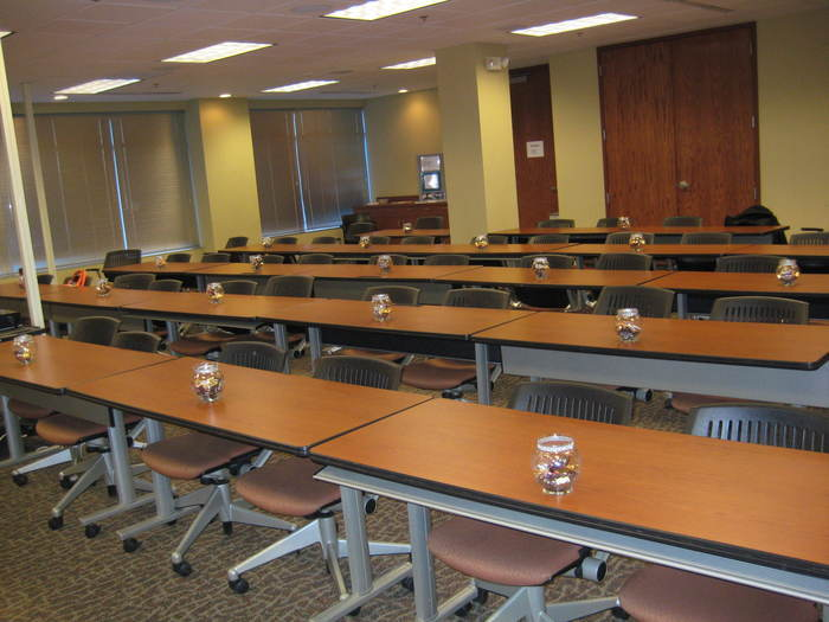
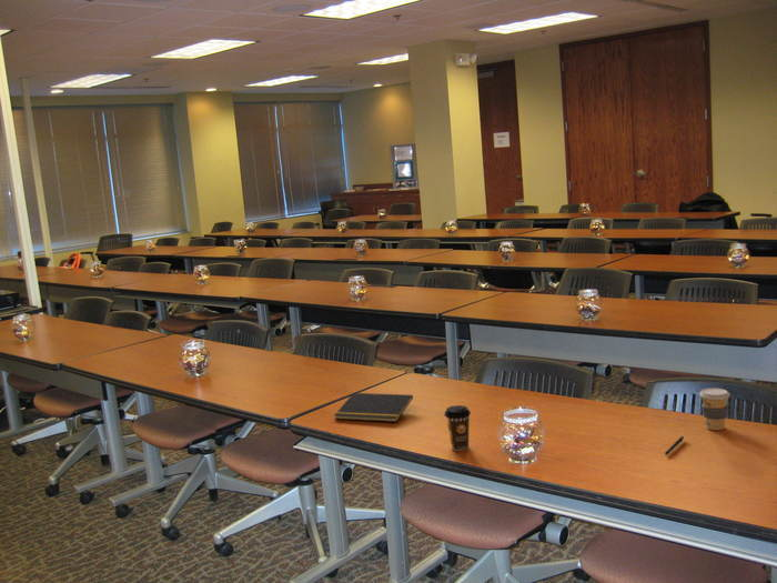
+ coffee cup (458, 428)
+ coffee cup (715, 409)
+ notepad (373, 406)
+ pen (674, 445)
